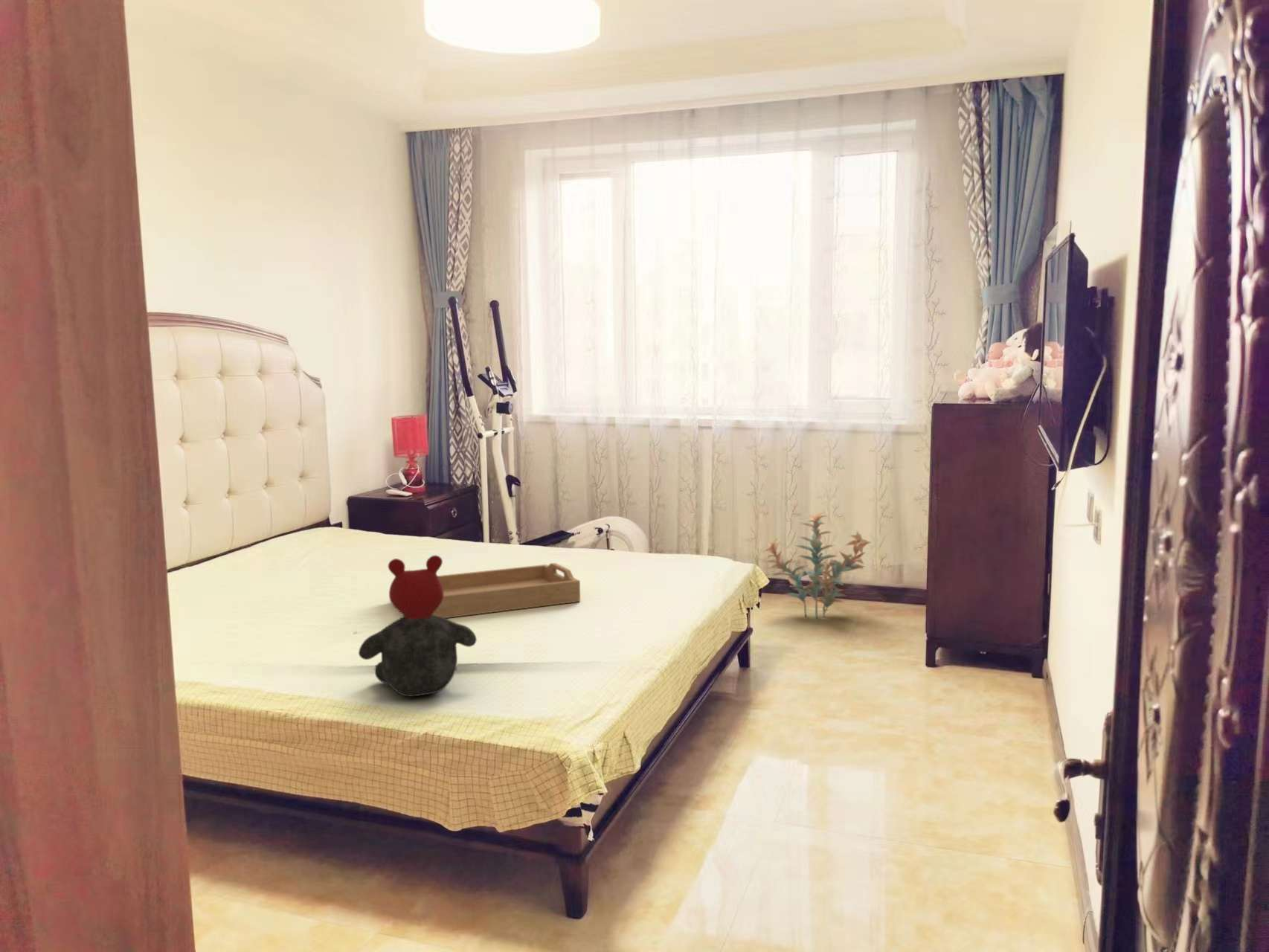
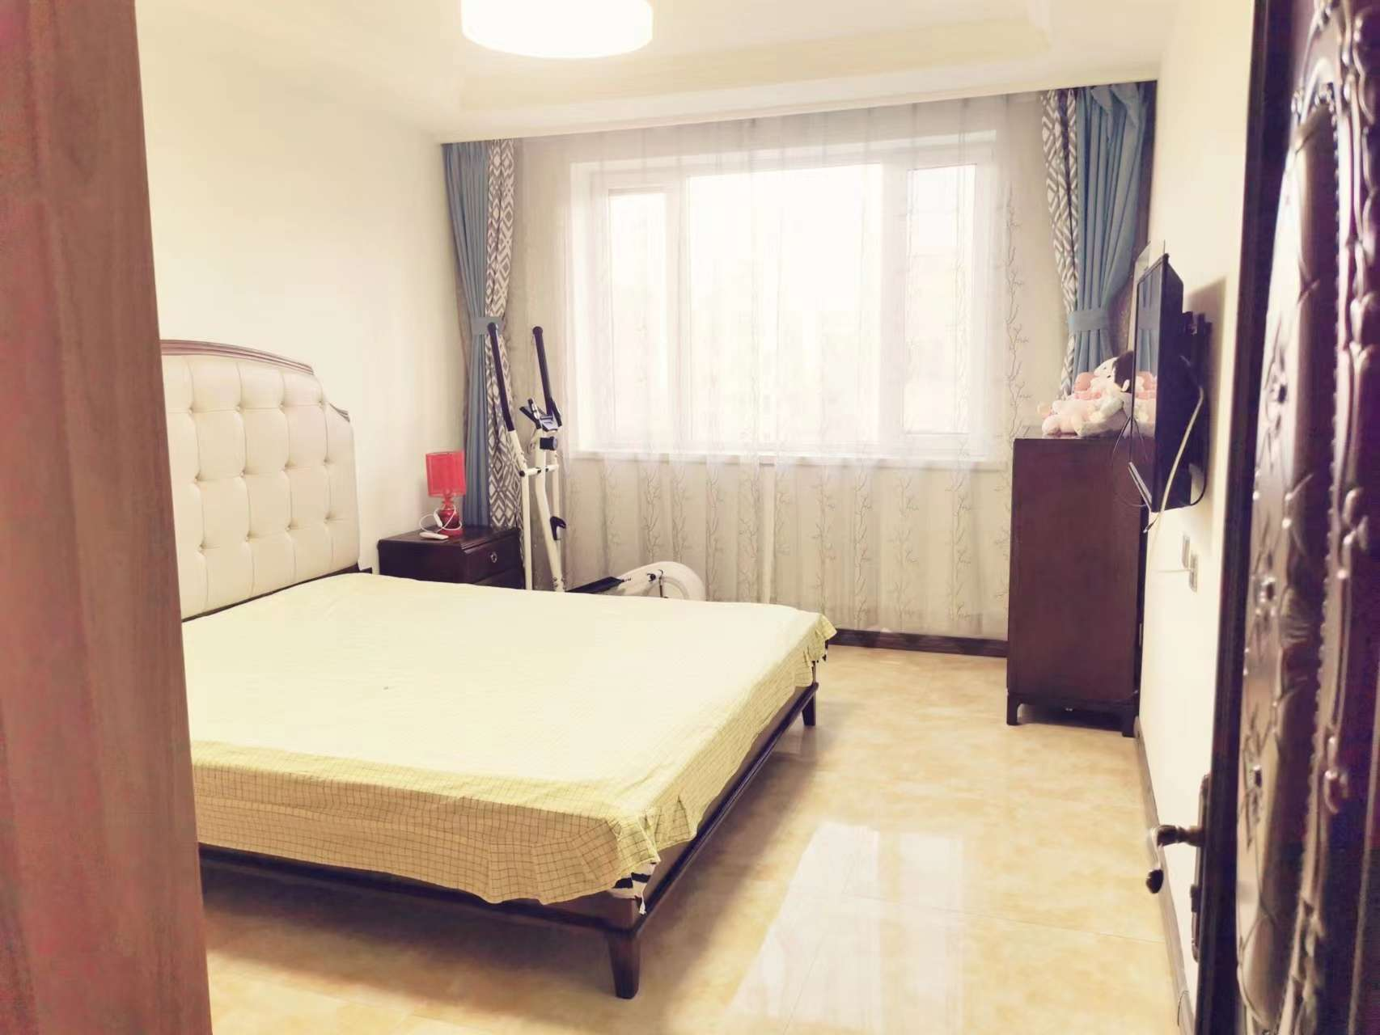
- teddy bear (414, 621)
- serving tray (487, 588)
- decorative plant (817, 565)
